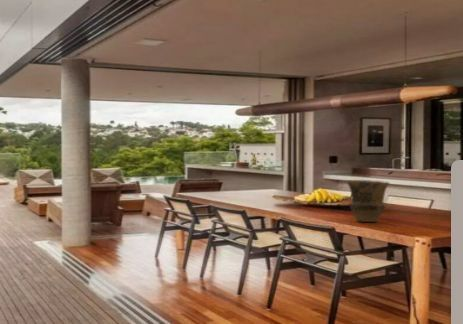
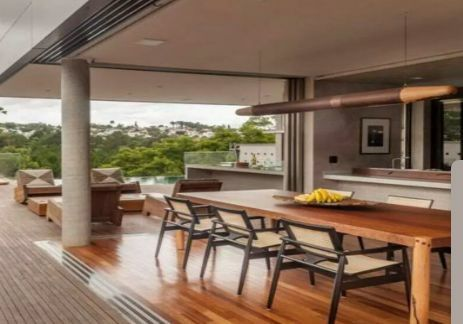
- vase (367, 200)
